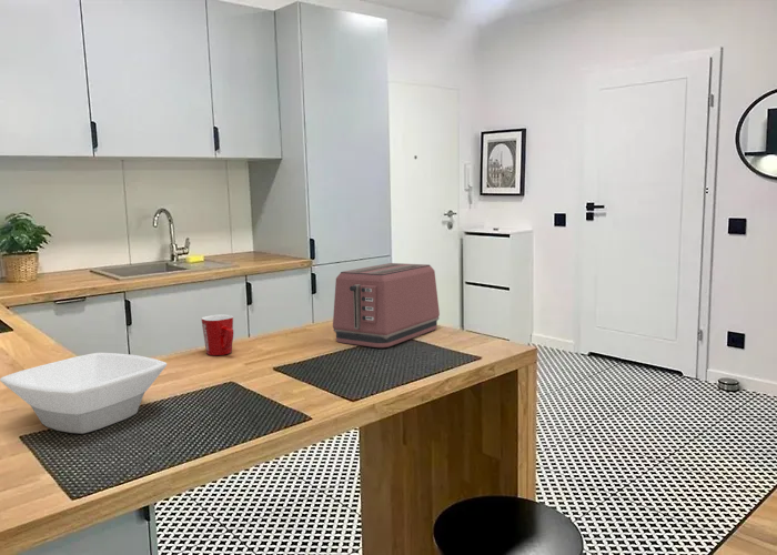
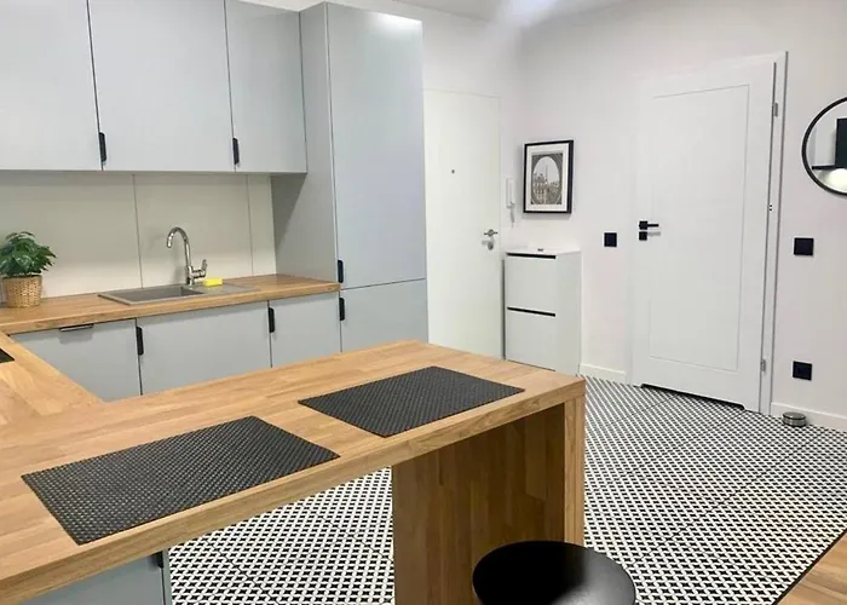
- bowl (88, 394)
- mug (221, 335)
- toaster (385, 302)
